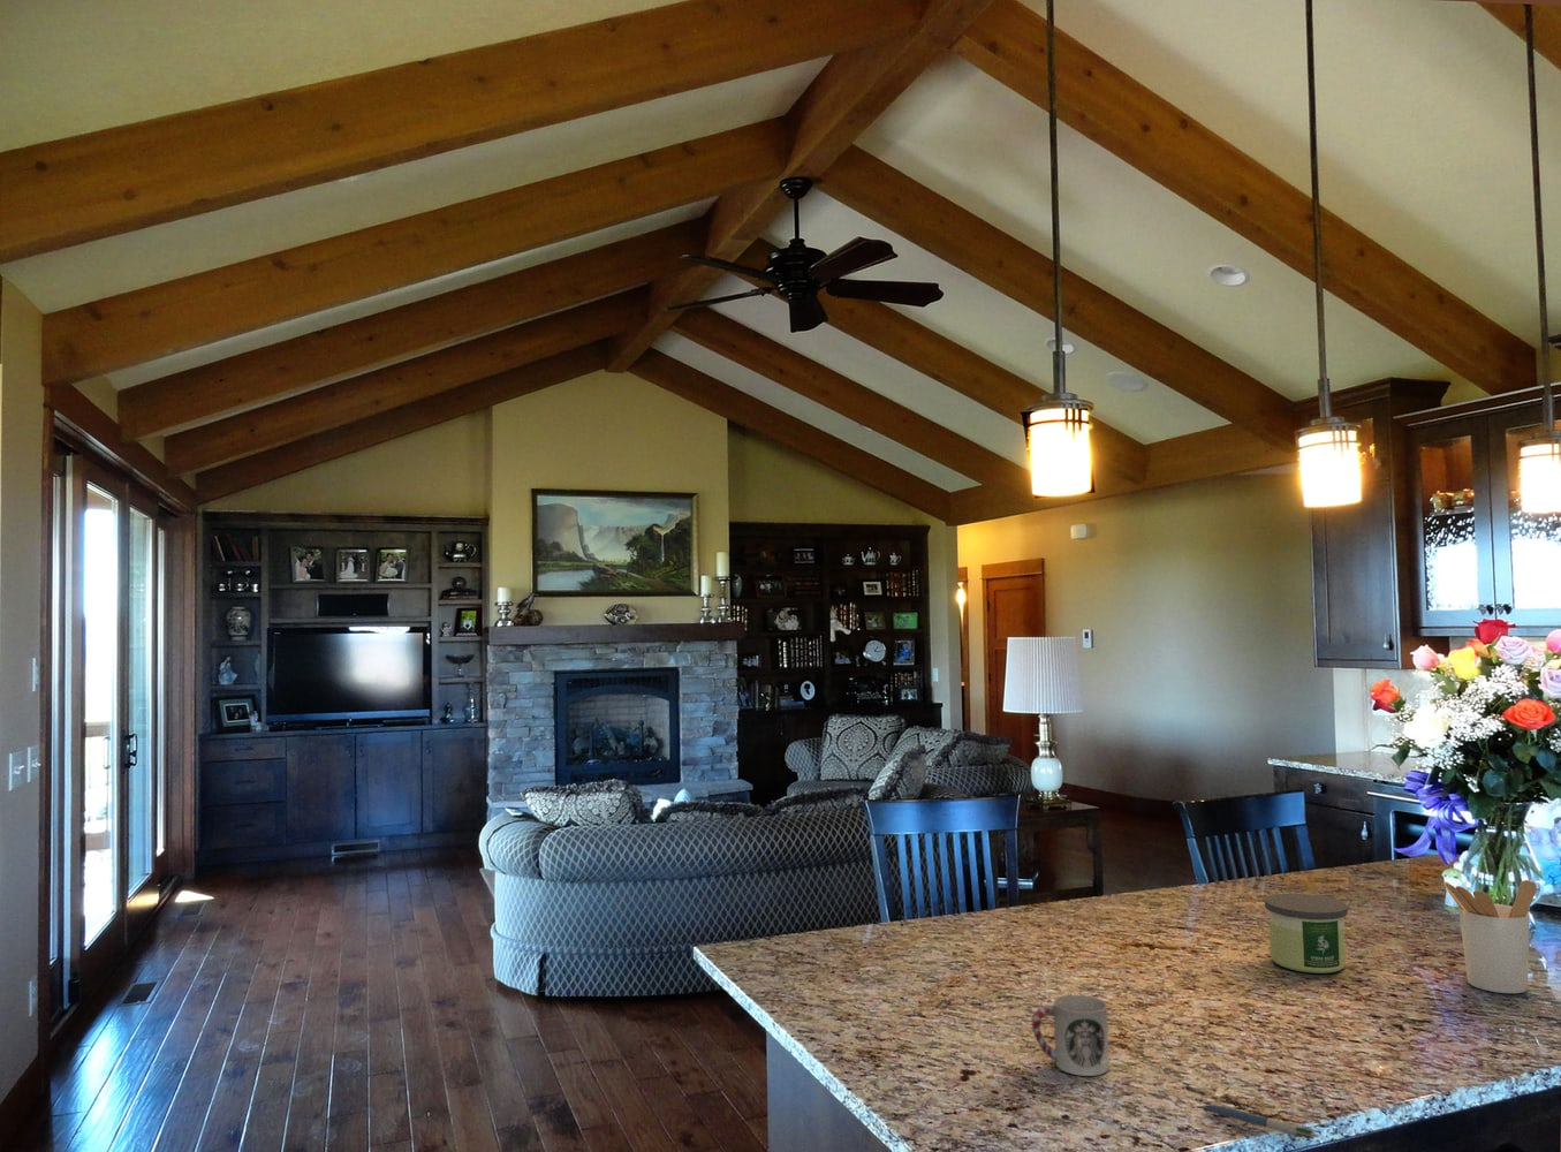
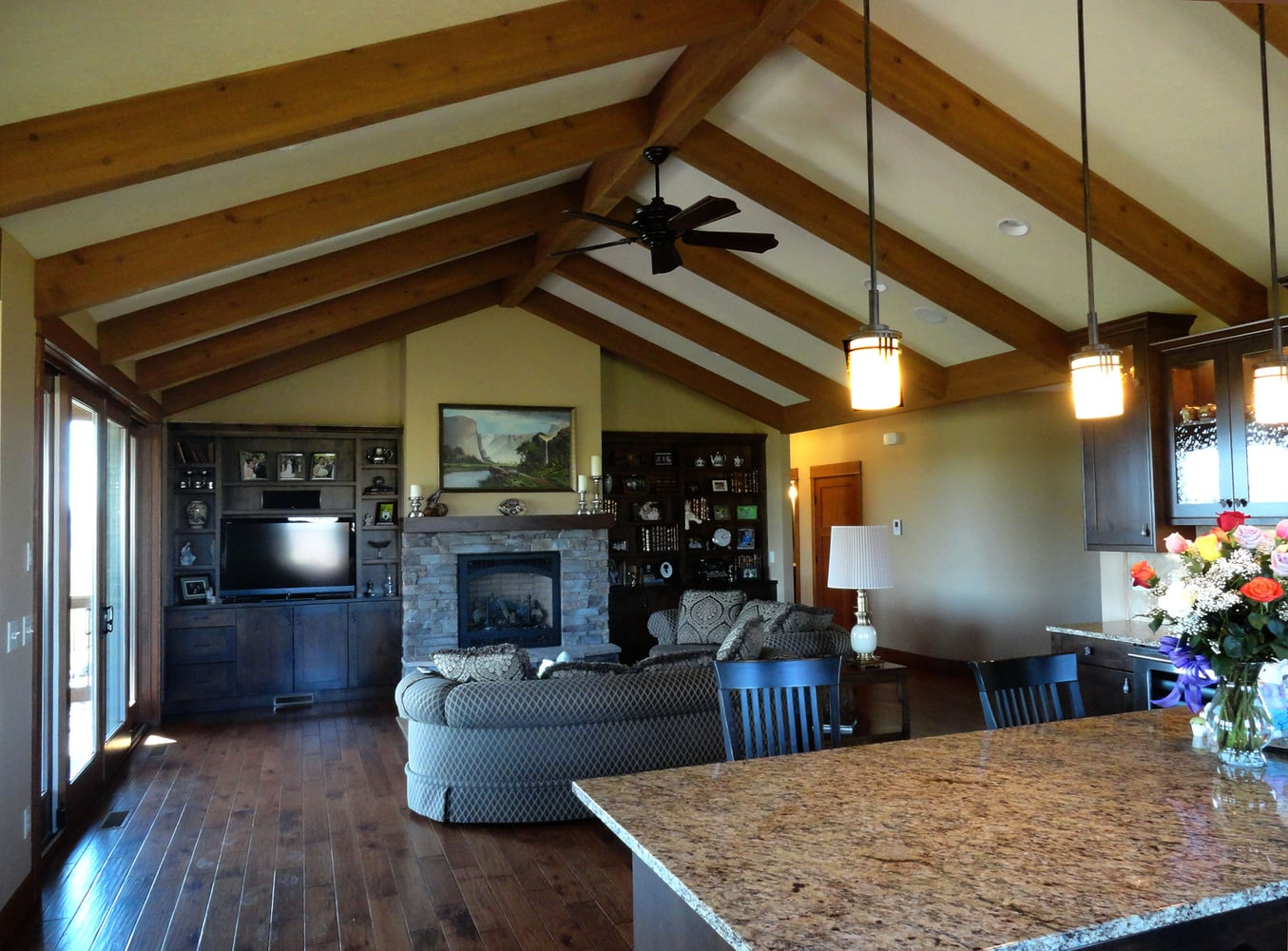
- candle (1306, 933)
- utensil holder (1486, 932)
- cup (1069, 1033)
- pen (1259, 1119)
